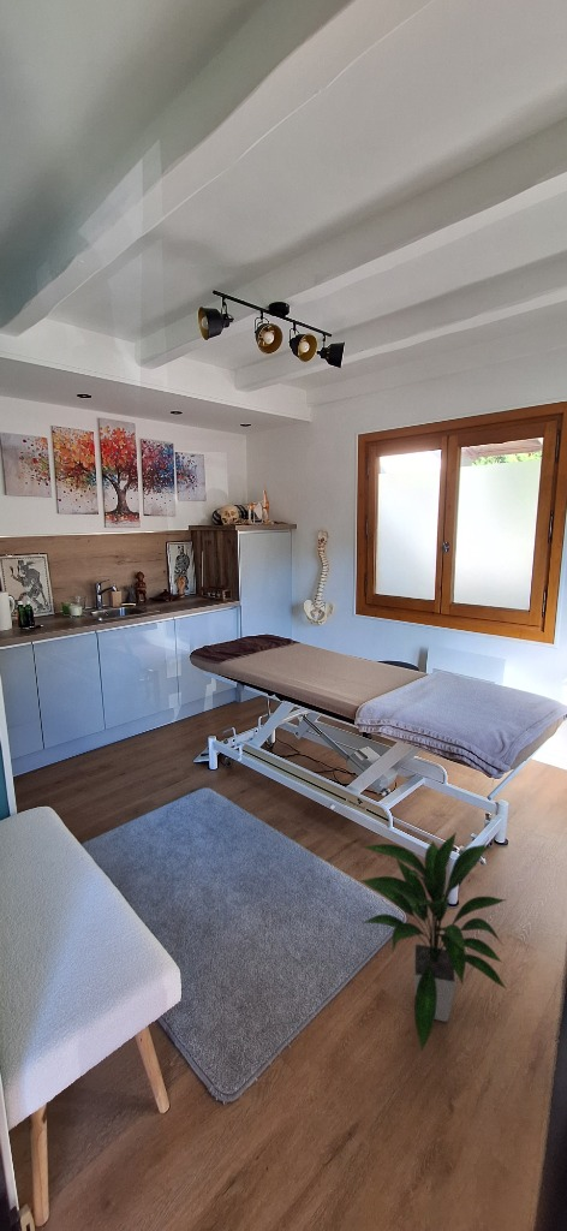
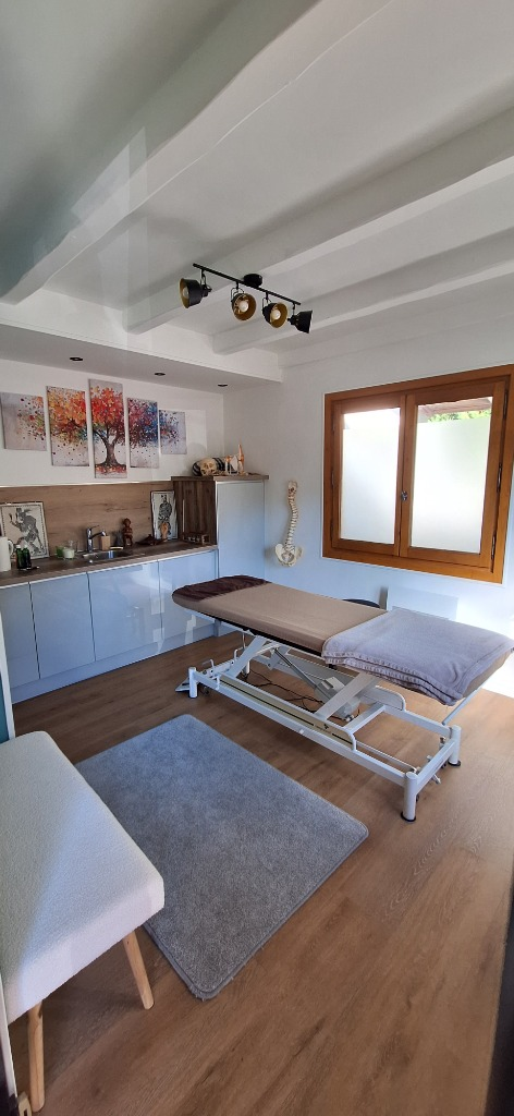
- indoor plant (431, 926)
